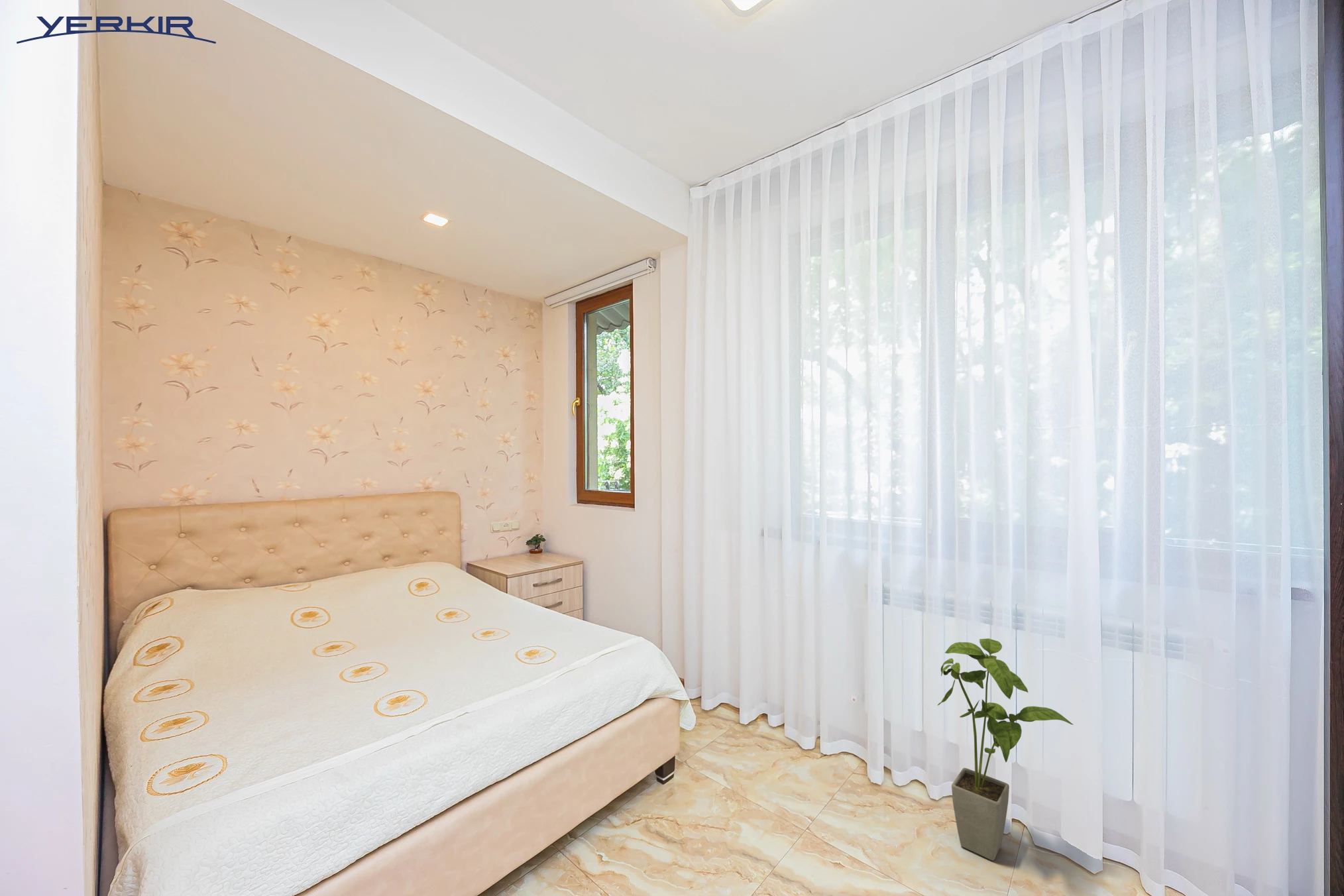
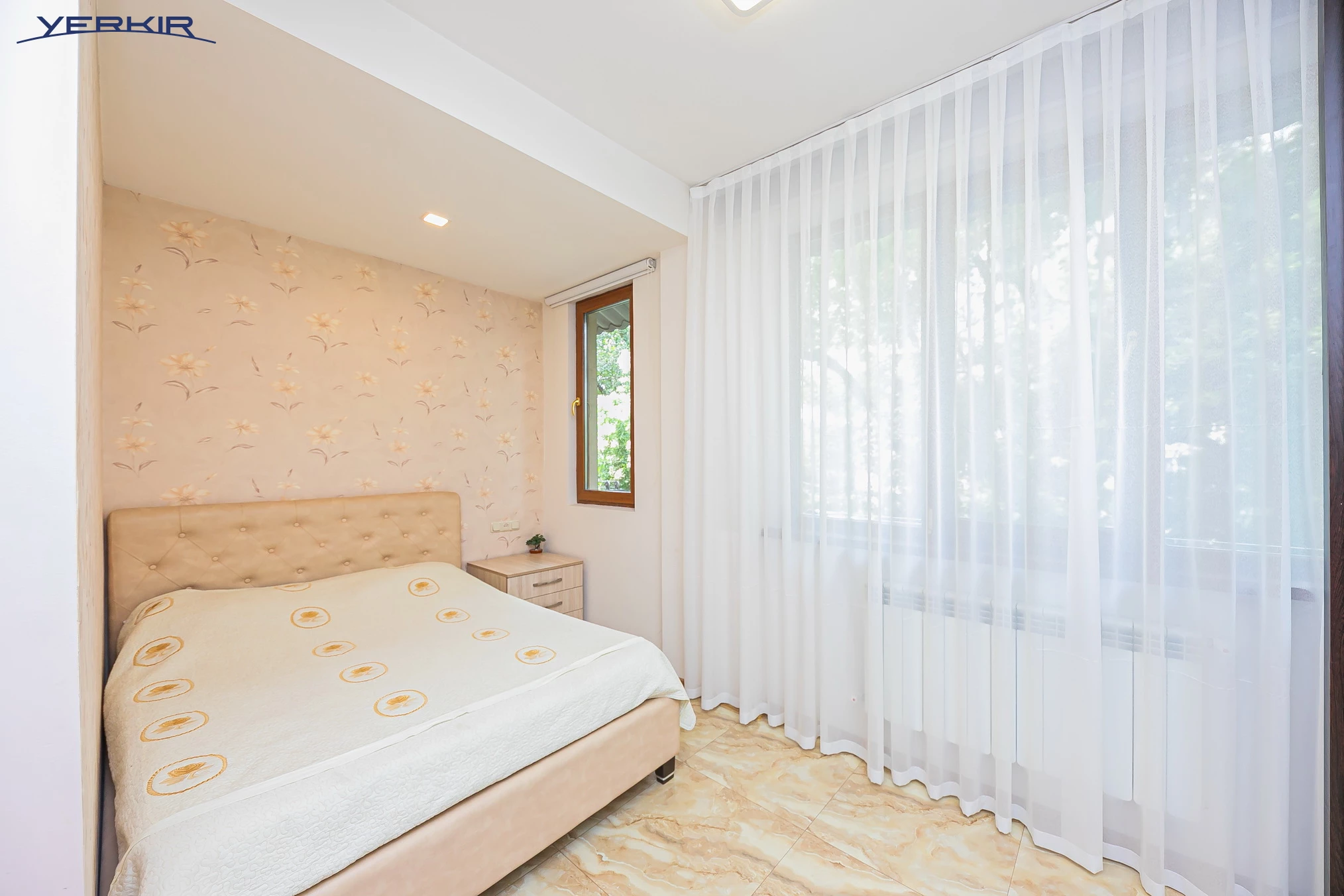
- house plant (995, 750)
